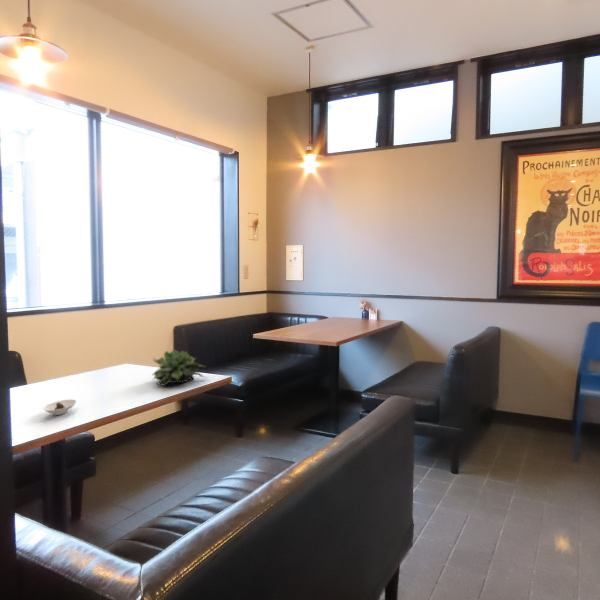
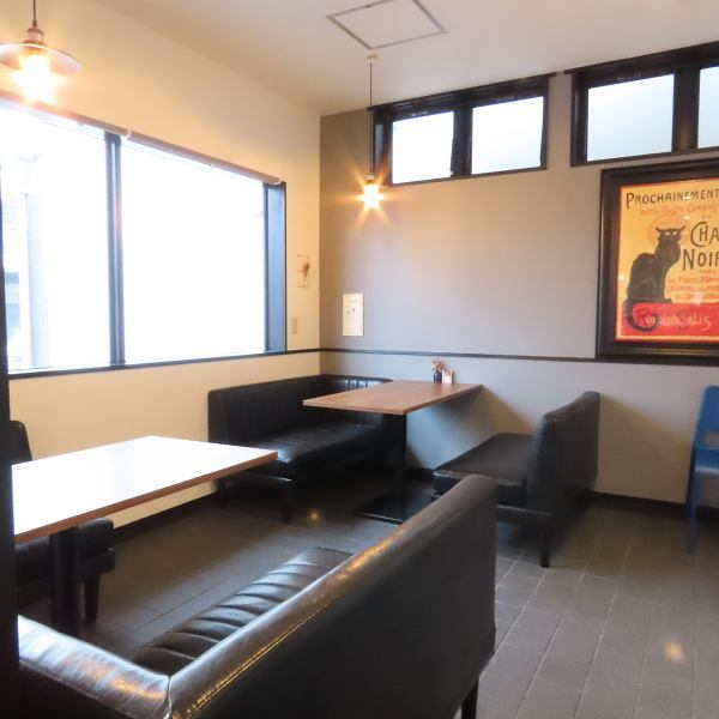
- succulent plant (177, 364)
- saucer (60, 407)
